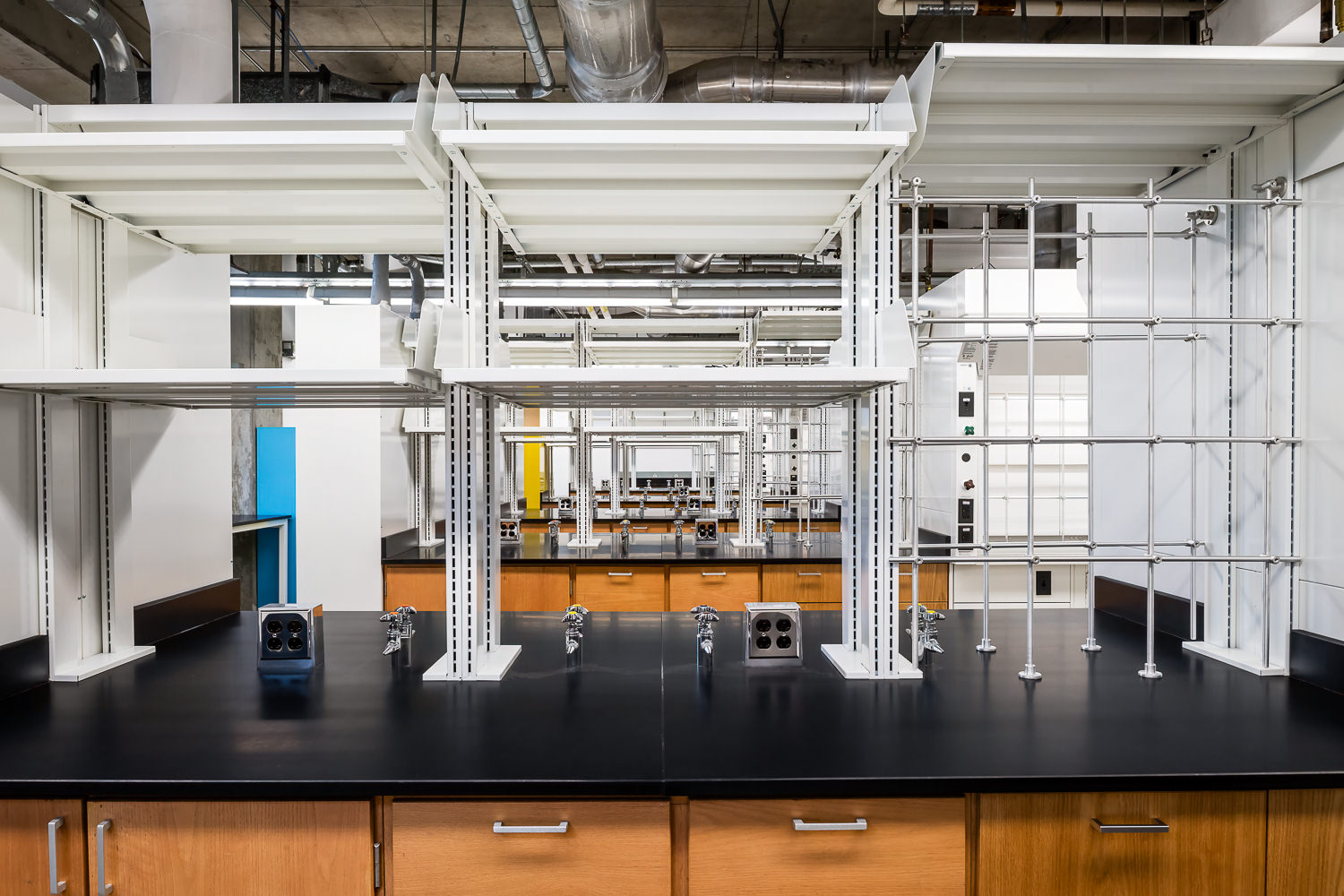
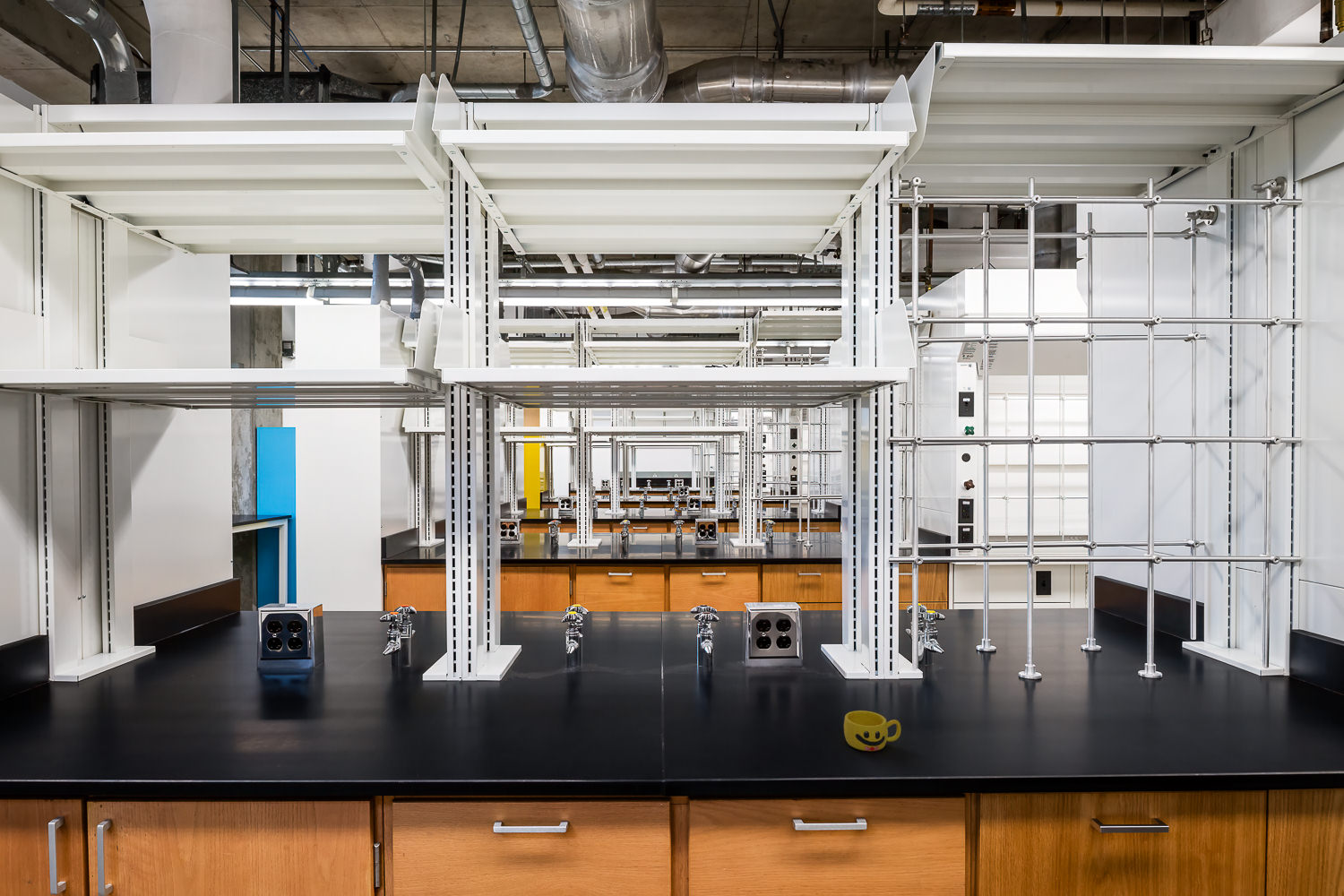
+ cup (872, 731)
